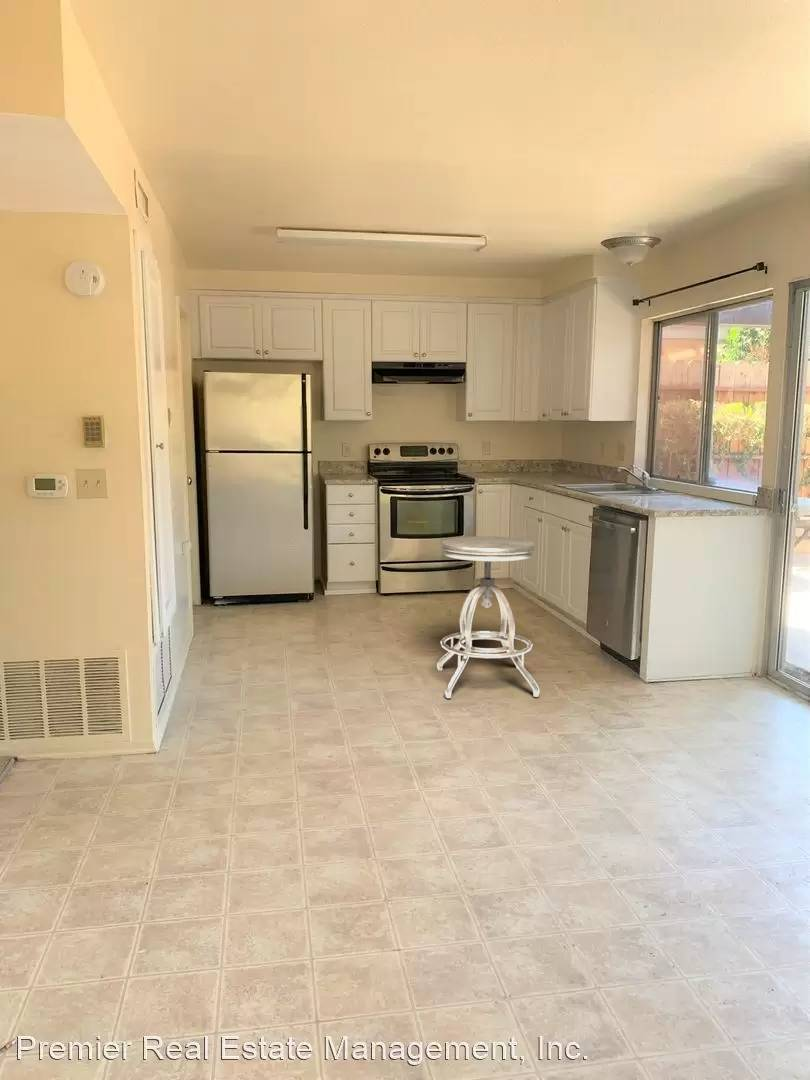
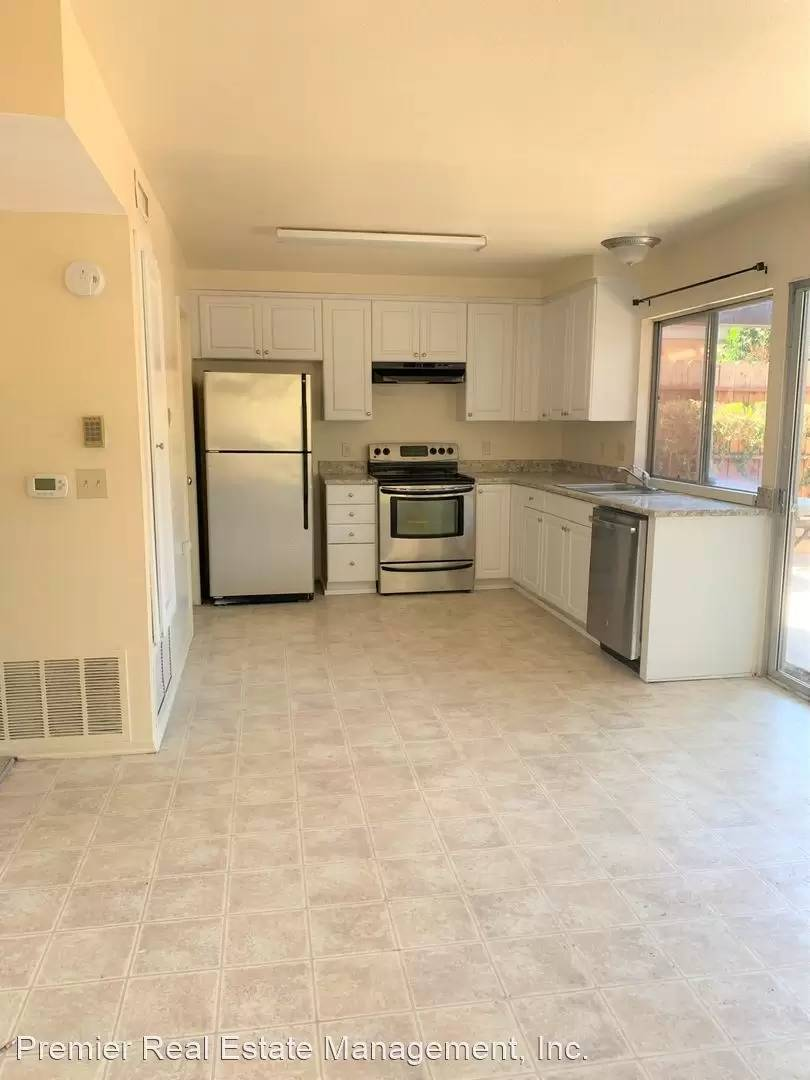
- stool (486, 607)
